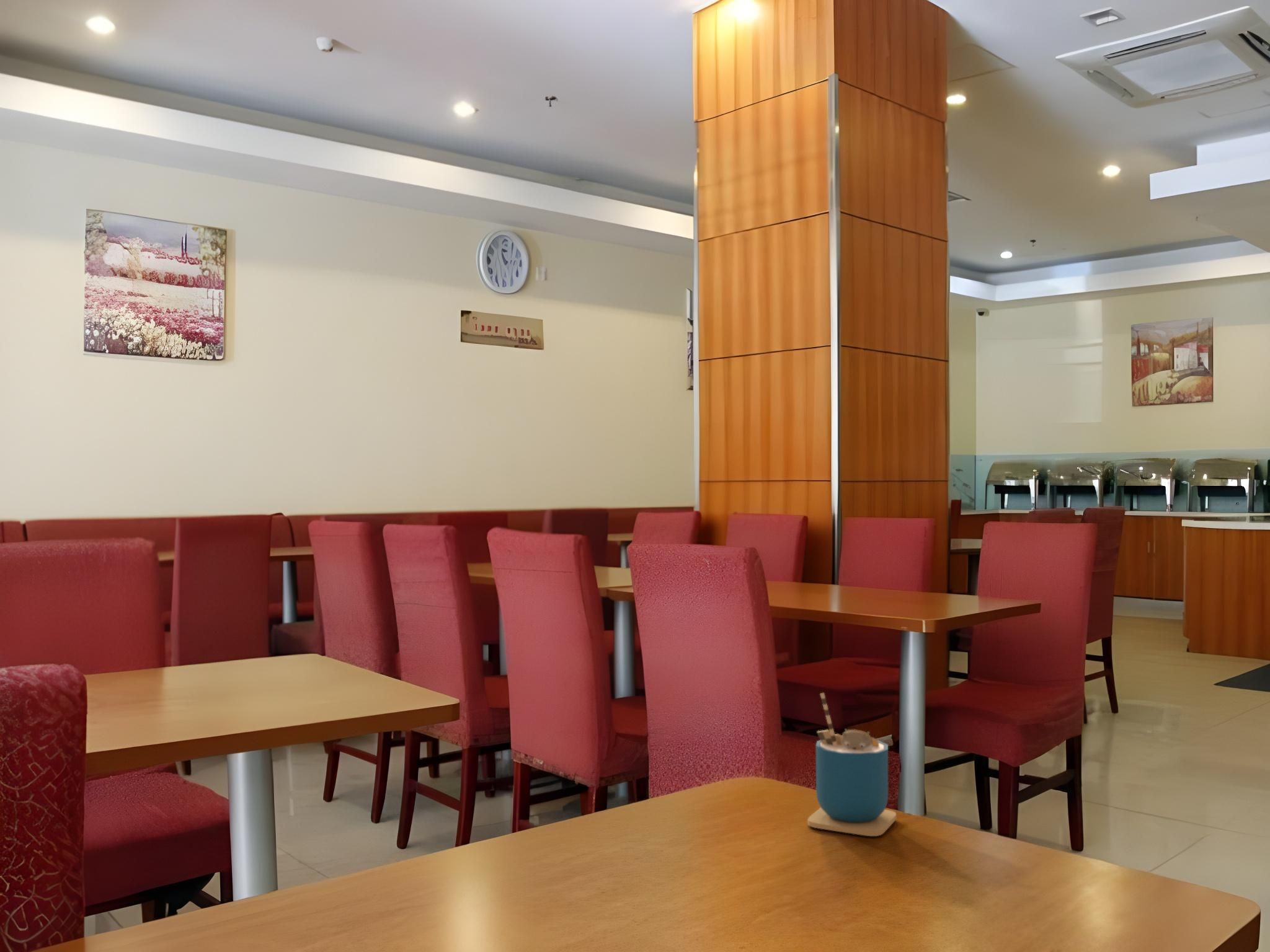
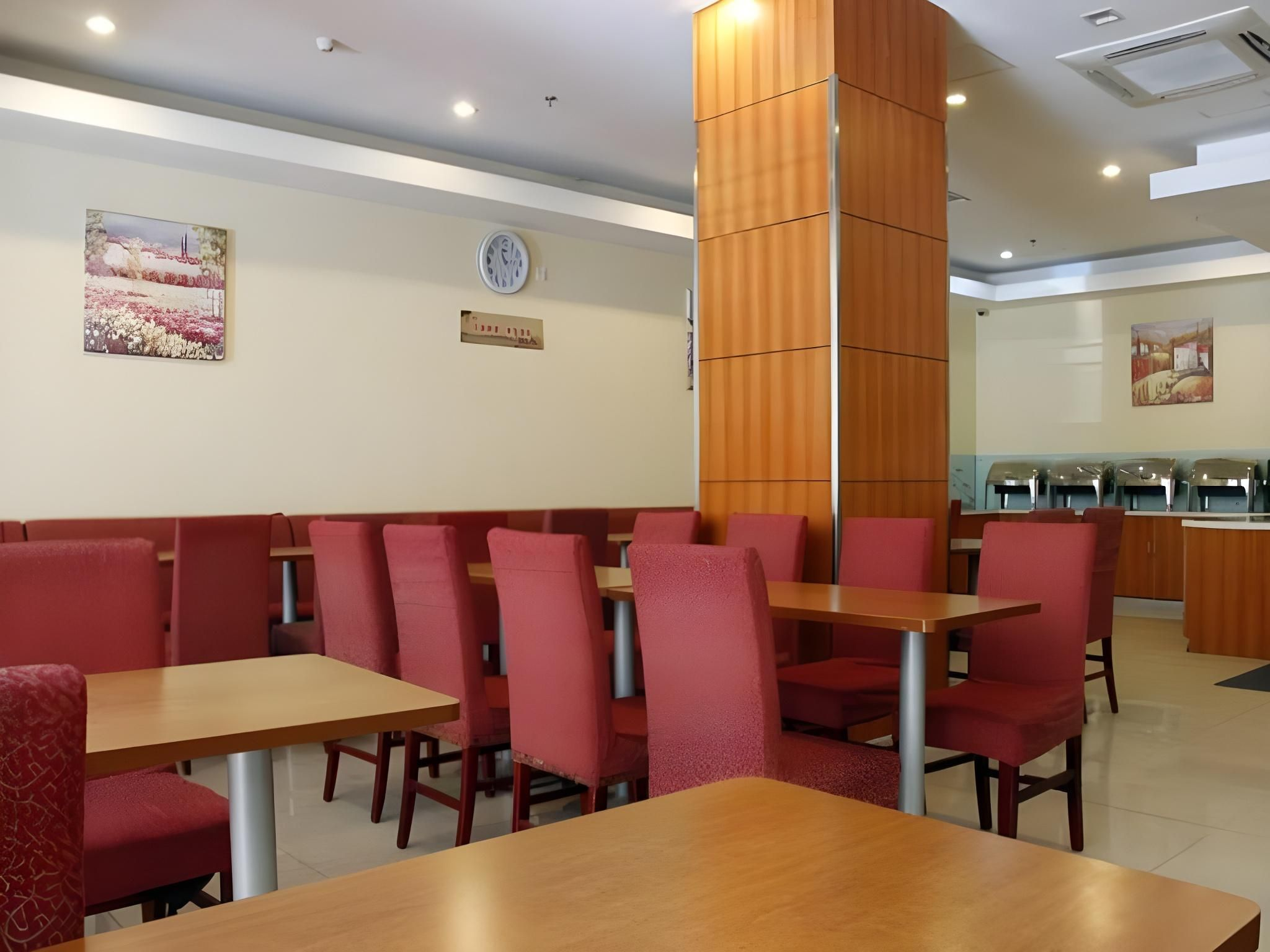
- cup (851, 757)
